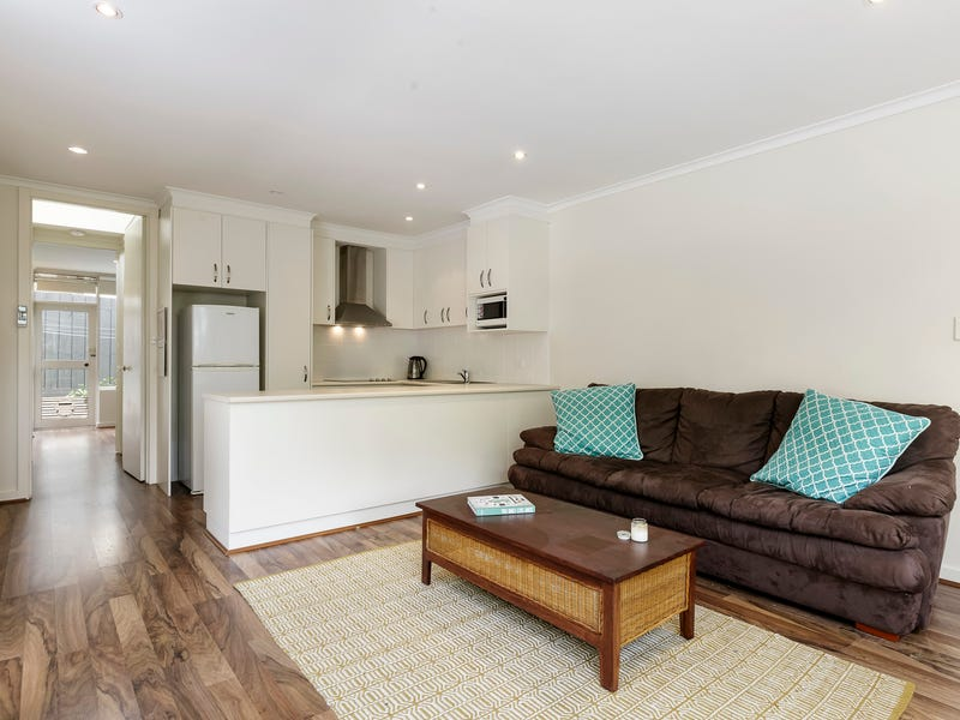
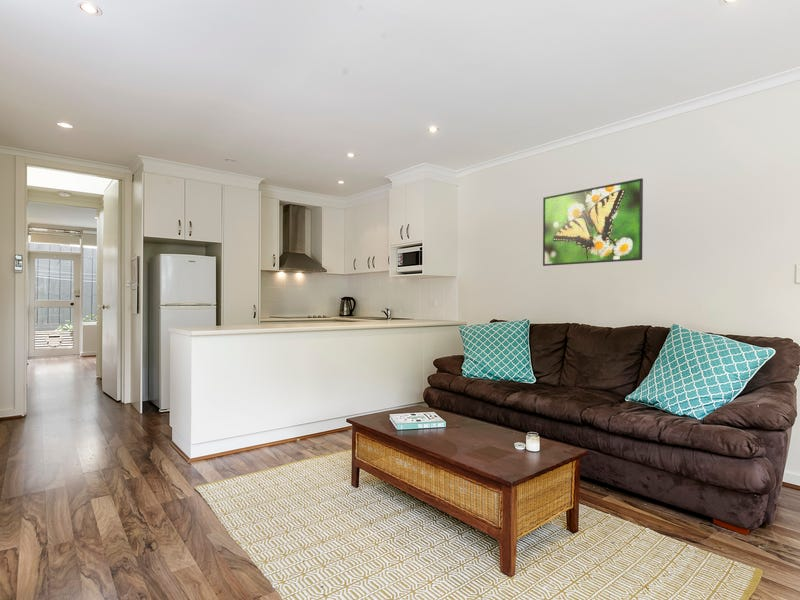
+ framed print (588, 226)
